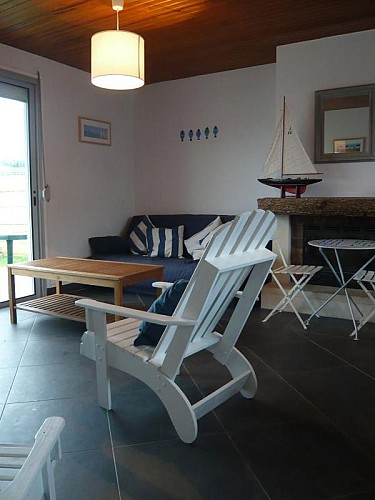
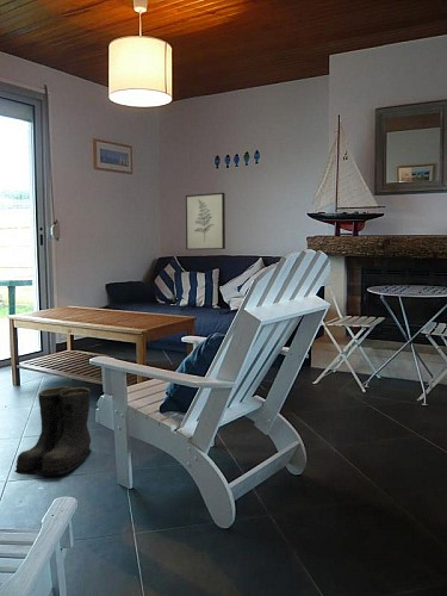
+ boots (55, 427)
+ wall art (205, 222)
